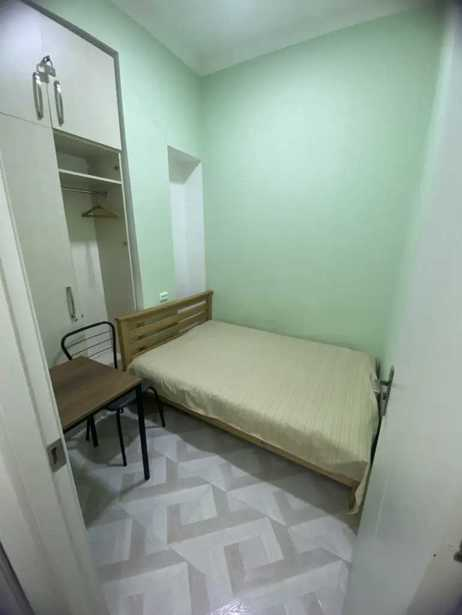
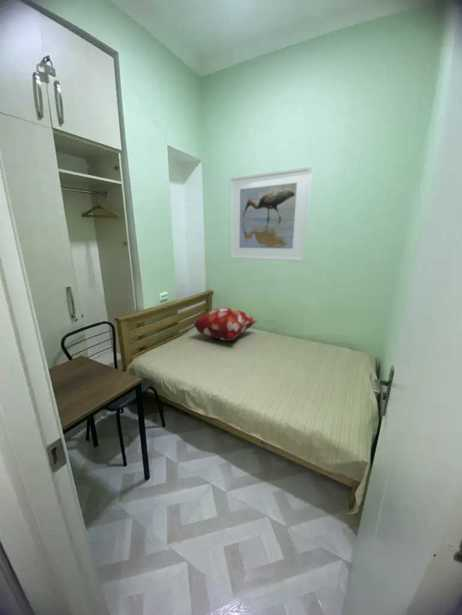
+ decorative pillow (226, 322)
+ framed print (265, 218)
